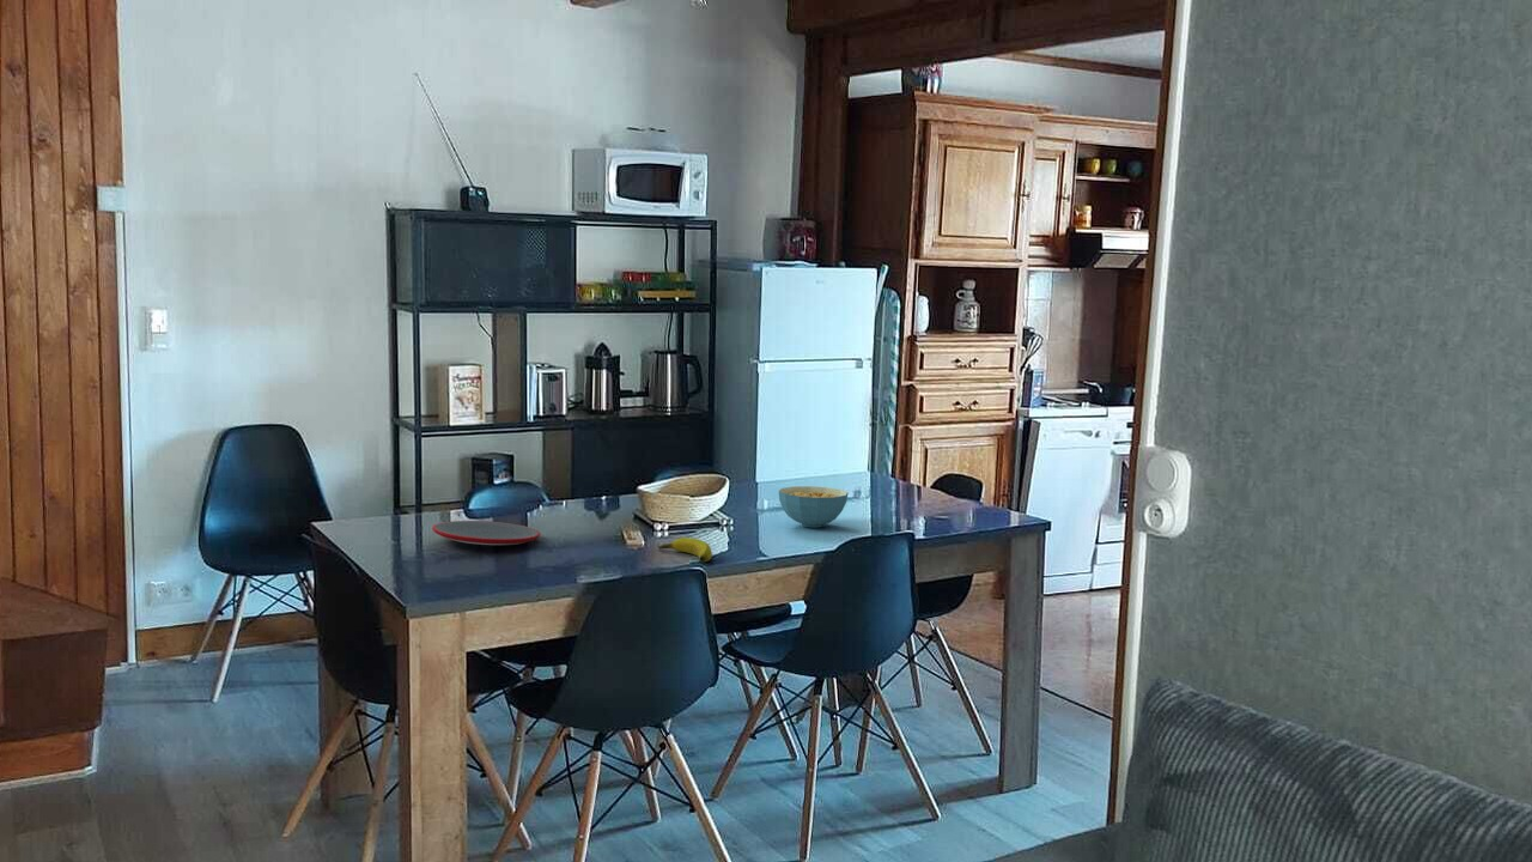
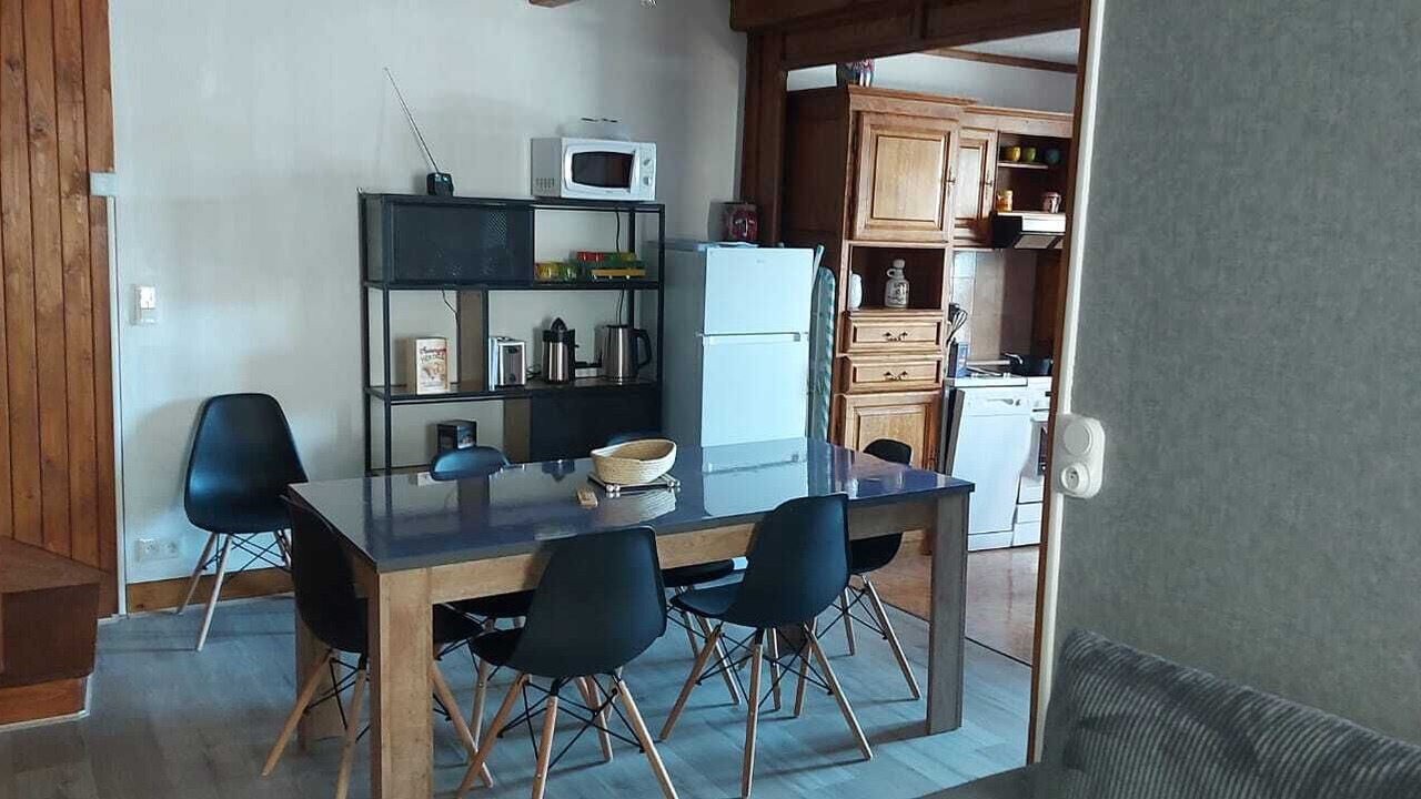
- cereal bowl (813, 508)
- banana (688, 547)
- plate (486, 533)
